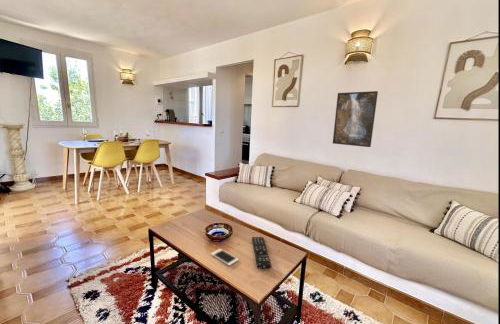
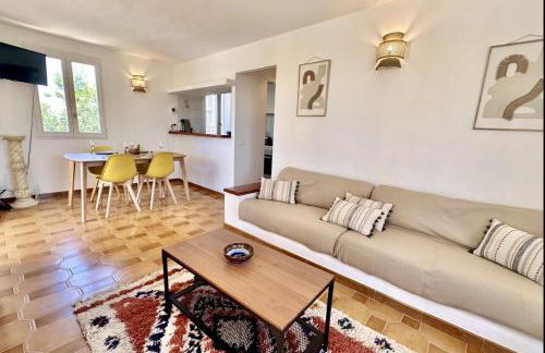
- remote control (260, 250)
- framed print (353, 119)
- cell phone (224, 256)
